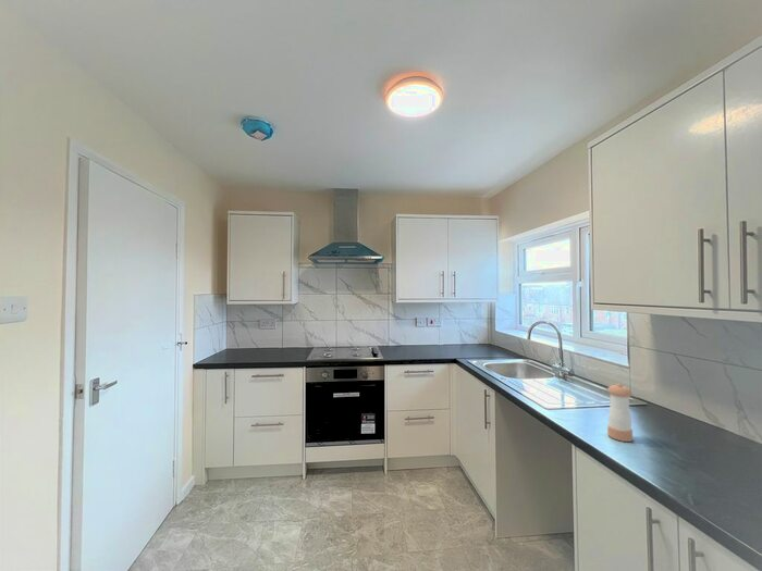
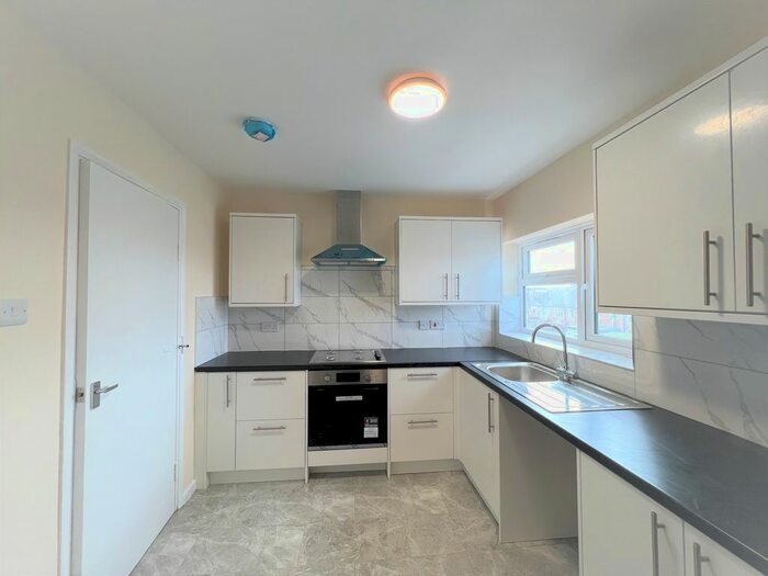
- pepper shaker (619, 410)
